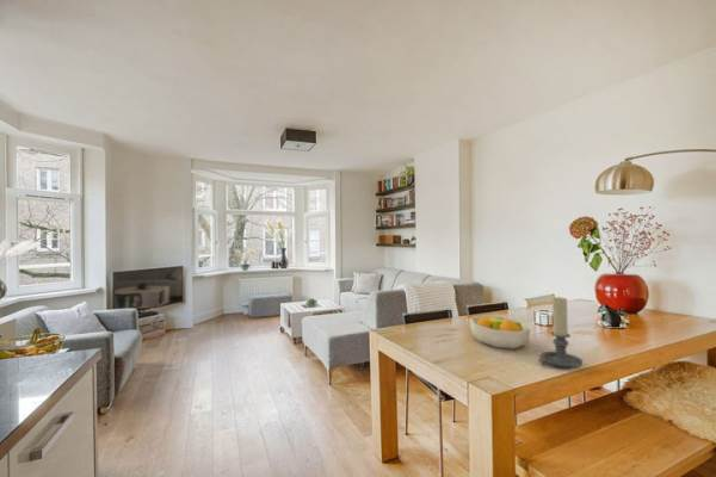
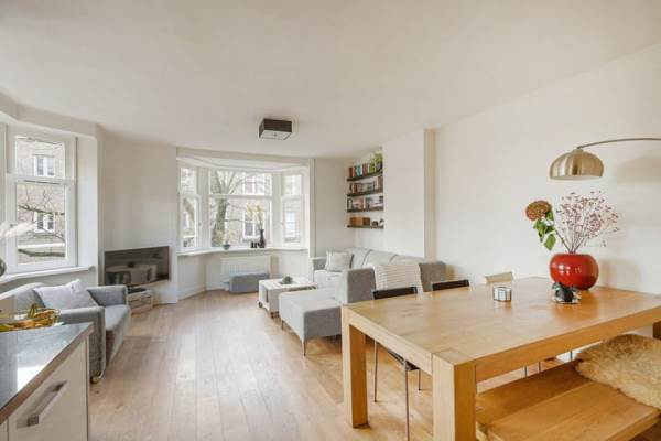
- candle holder (557, 330)
- fruit bowl (498, 328)
